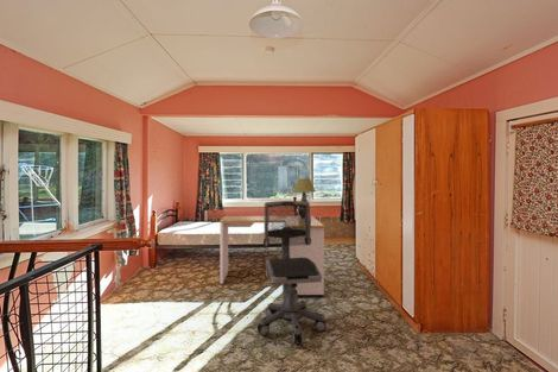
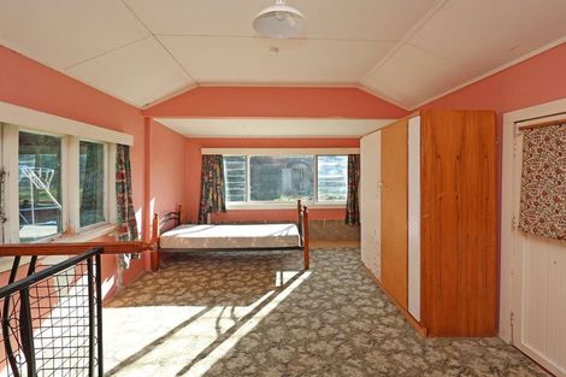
- desk (290, 251)
- office chair (290, 264)
- table lamp (304, 197)
